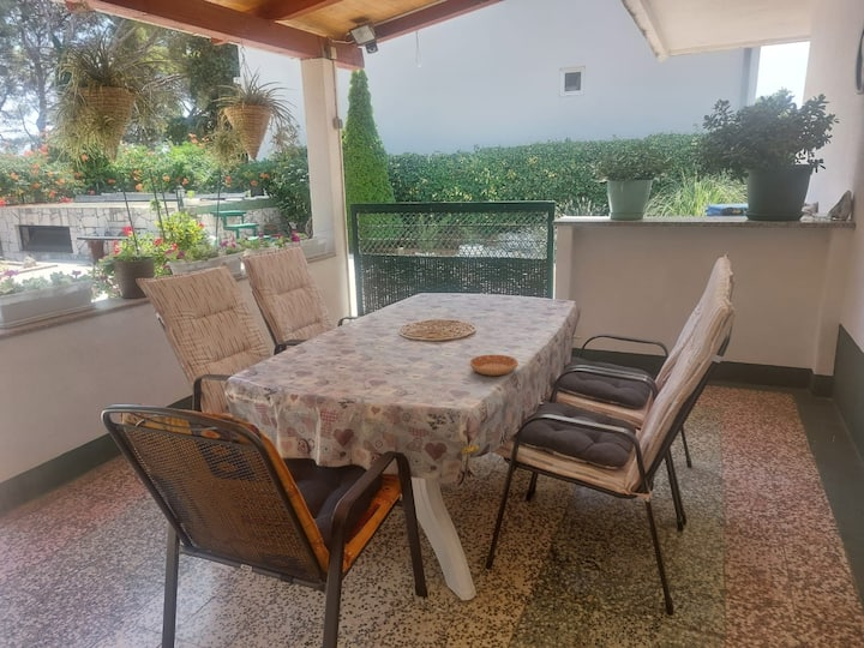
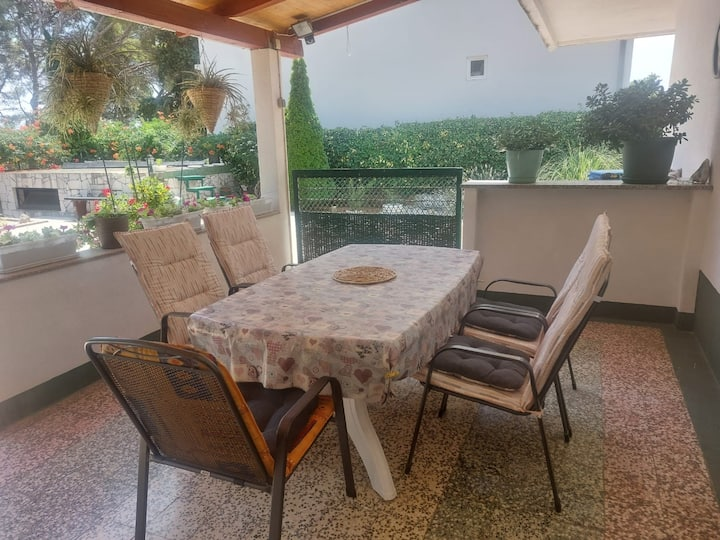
- saucer (493, 365)
